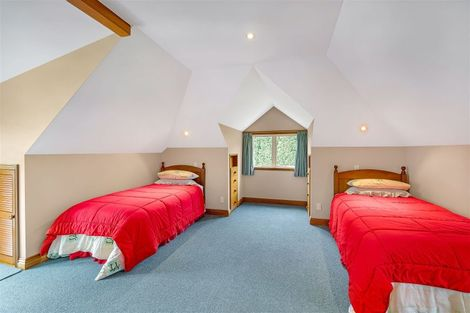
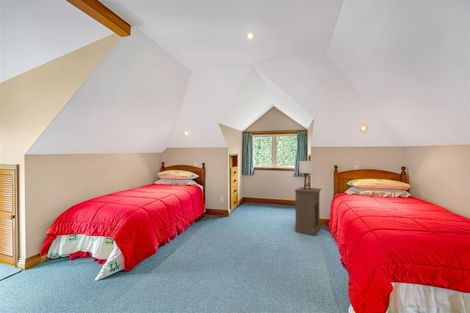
+ nightstand (308, 209)
+ lamp (307, 174)
